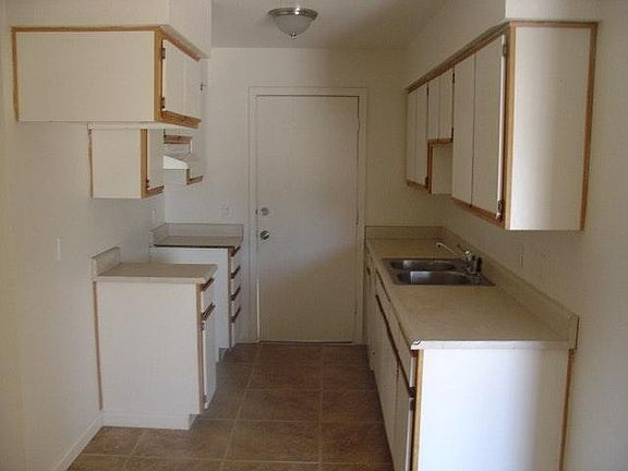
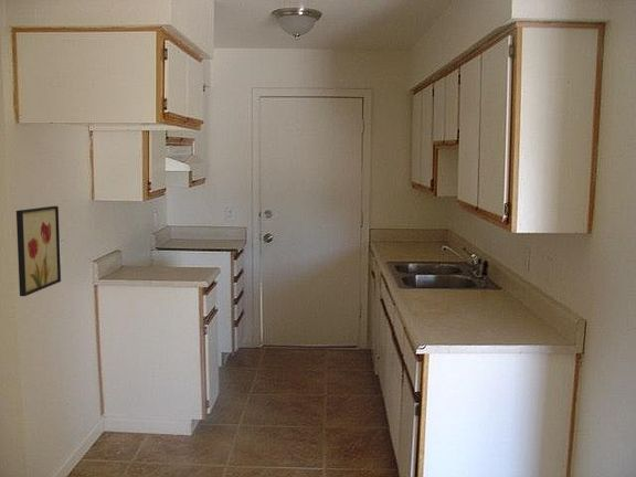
+ wall art (38, 248)
